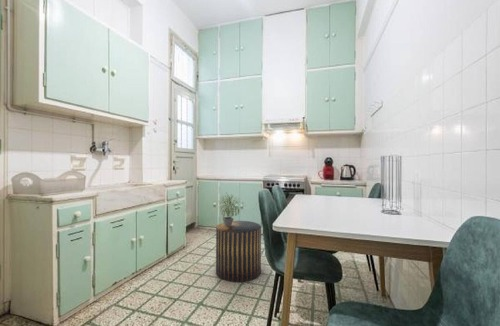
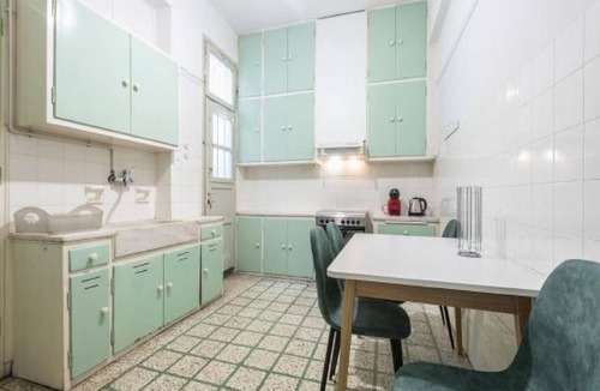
- potted plant (231, 208)
- stool (238, 248)
